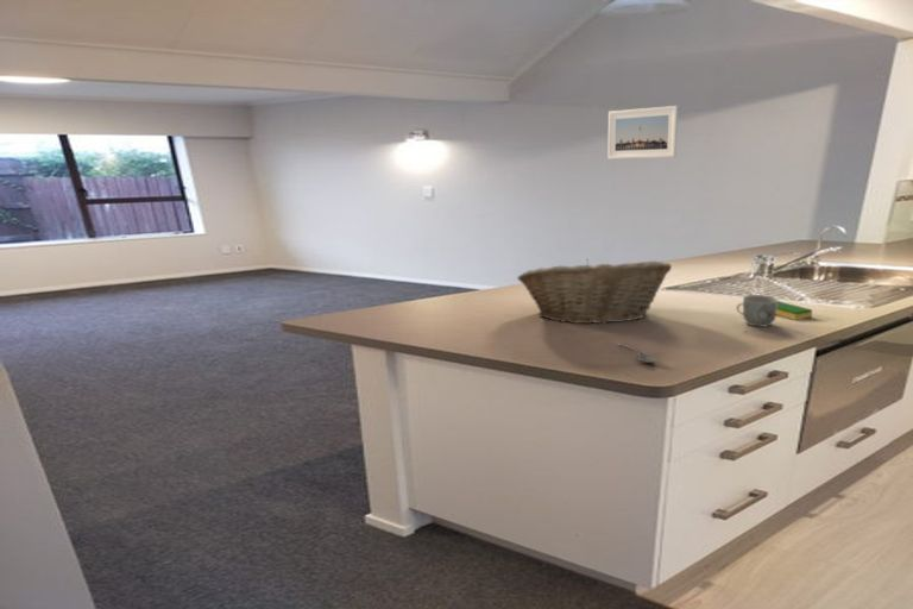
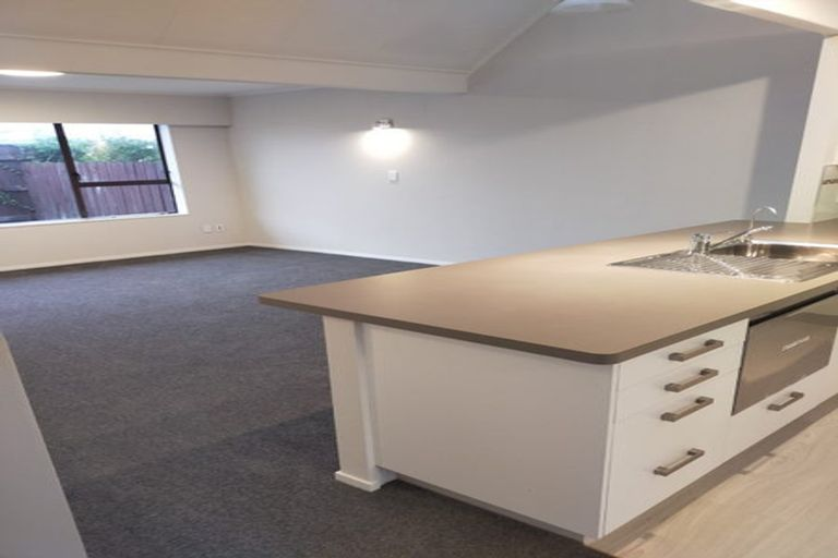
- dish sponge (785, 309)
- mug (755, 310)
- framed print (641, 133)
- fruit basket (592, 284)
- spoon (636, 351)
